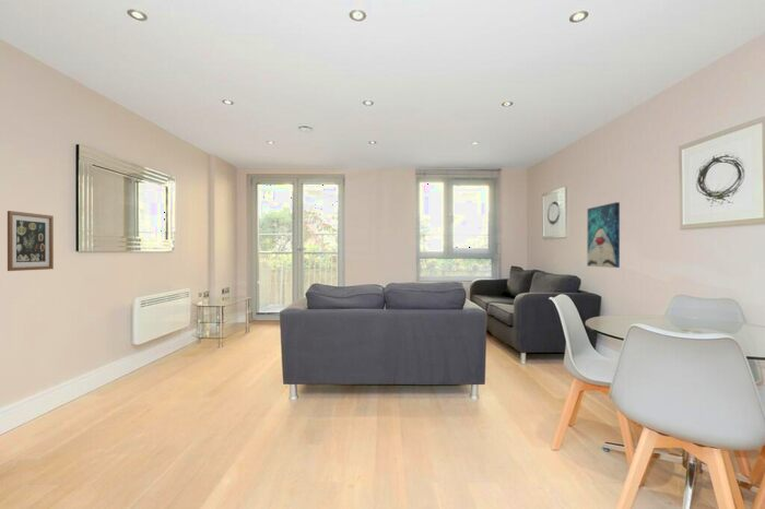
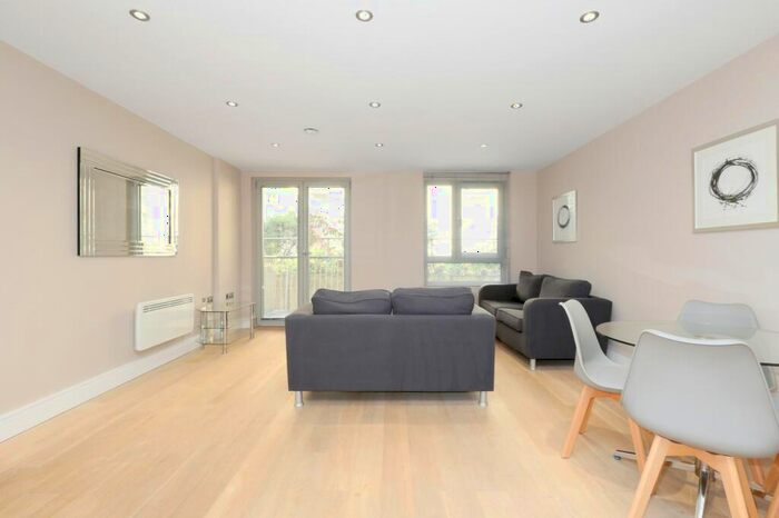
- wall art (602, 236)
- wall art (32, 241)
